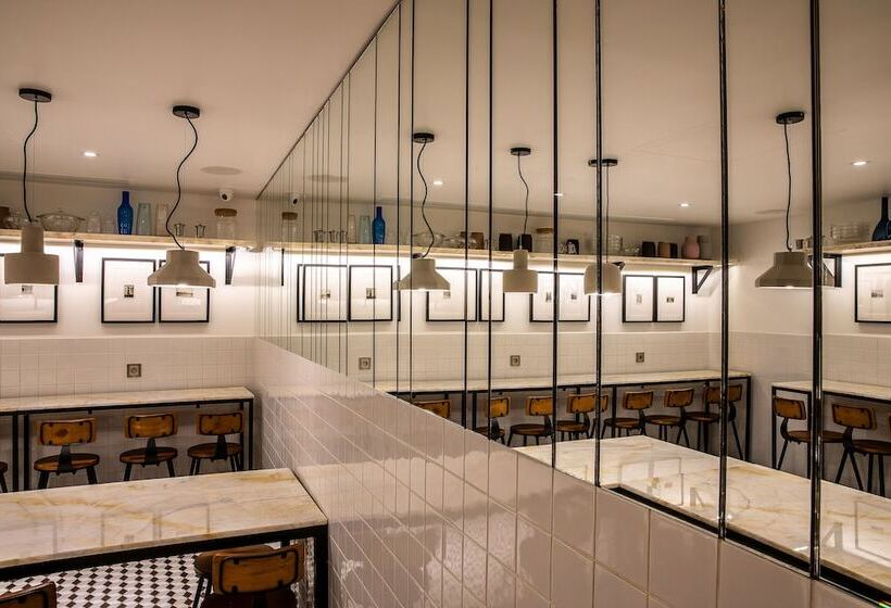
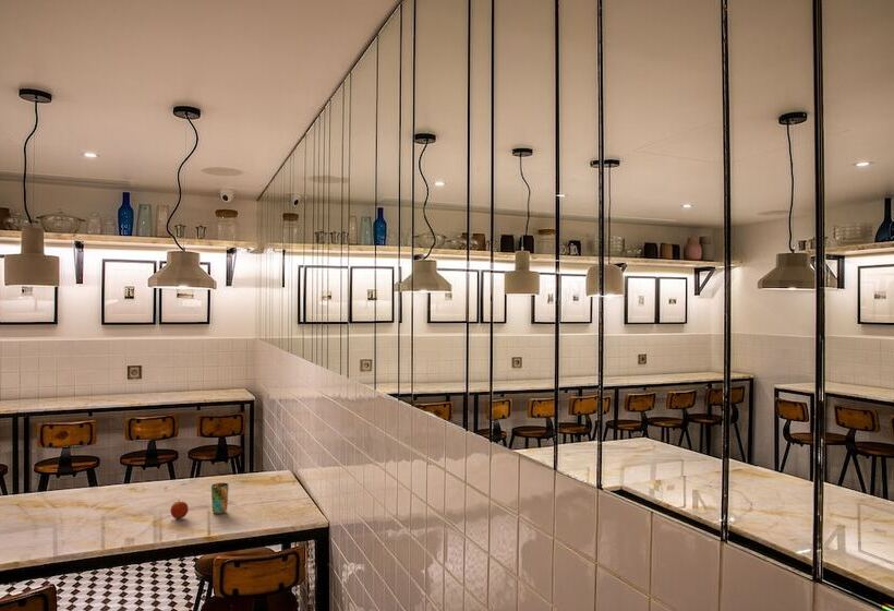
+ cup (219, 498)
+ fruit (179, 508)
